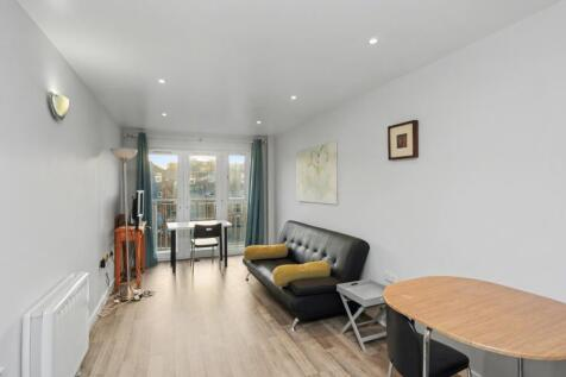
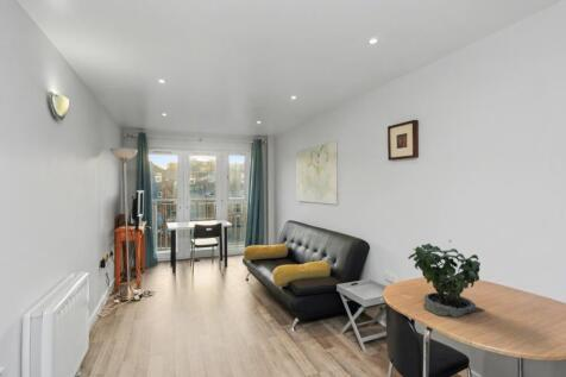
+ potted plant (444, 274)
